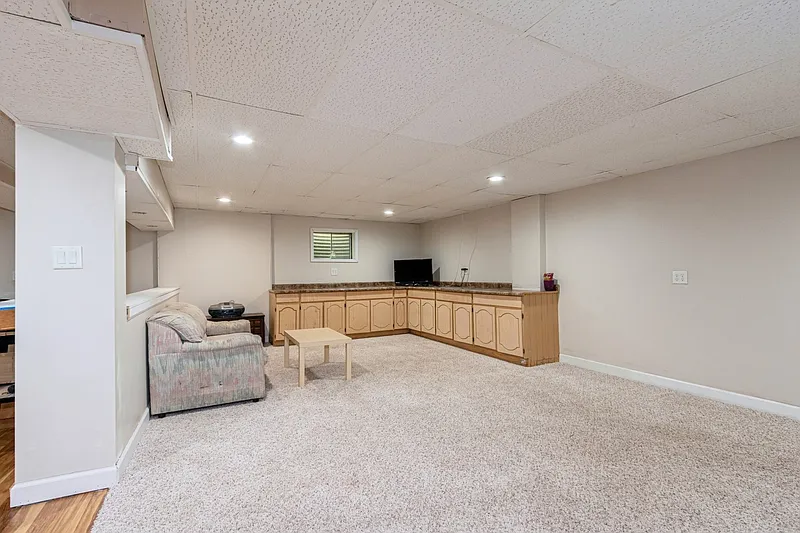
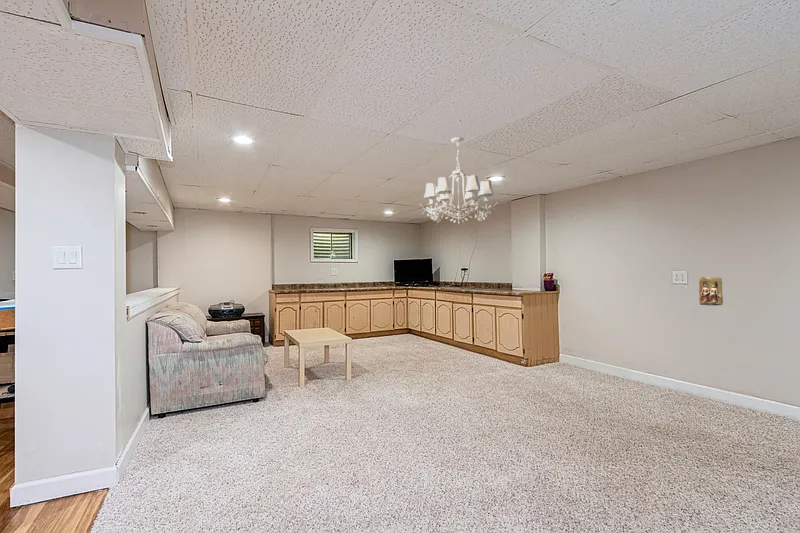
+ chandelier (458, 180)
+ relief sculpture (710, 291)
